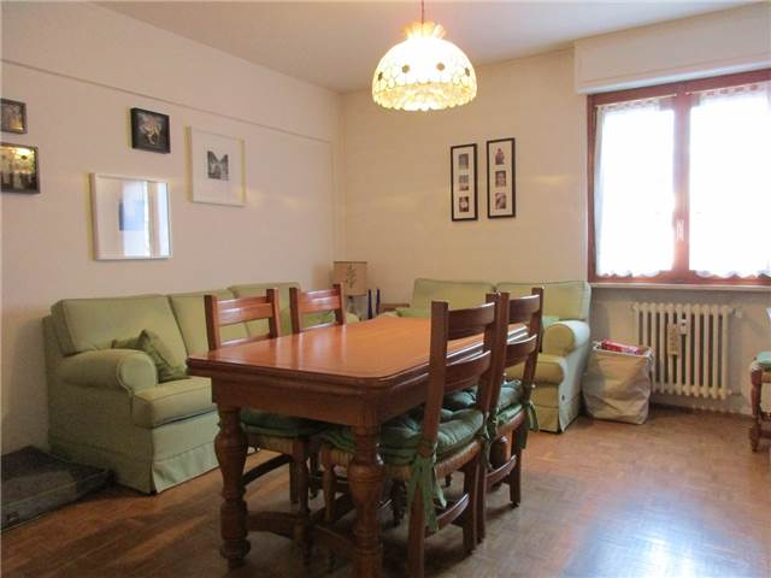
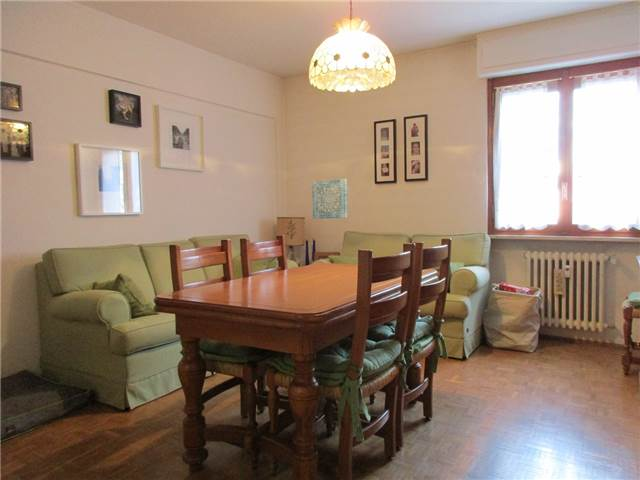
+ wall art (329, 199)
